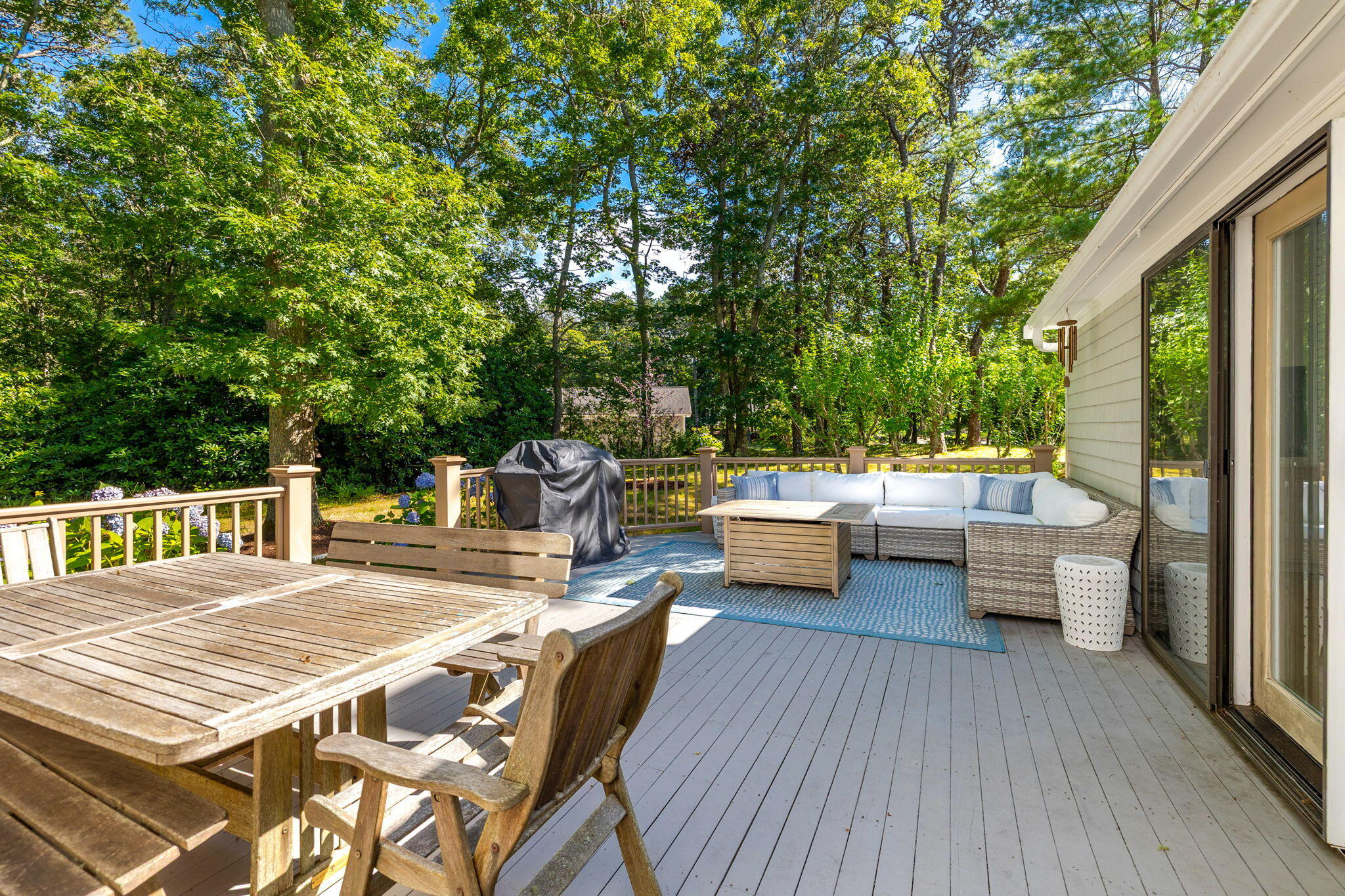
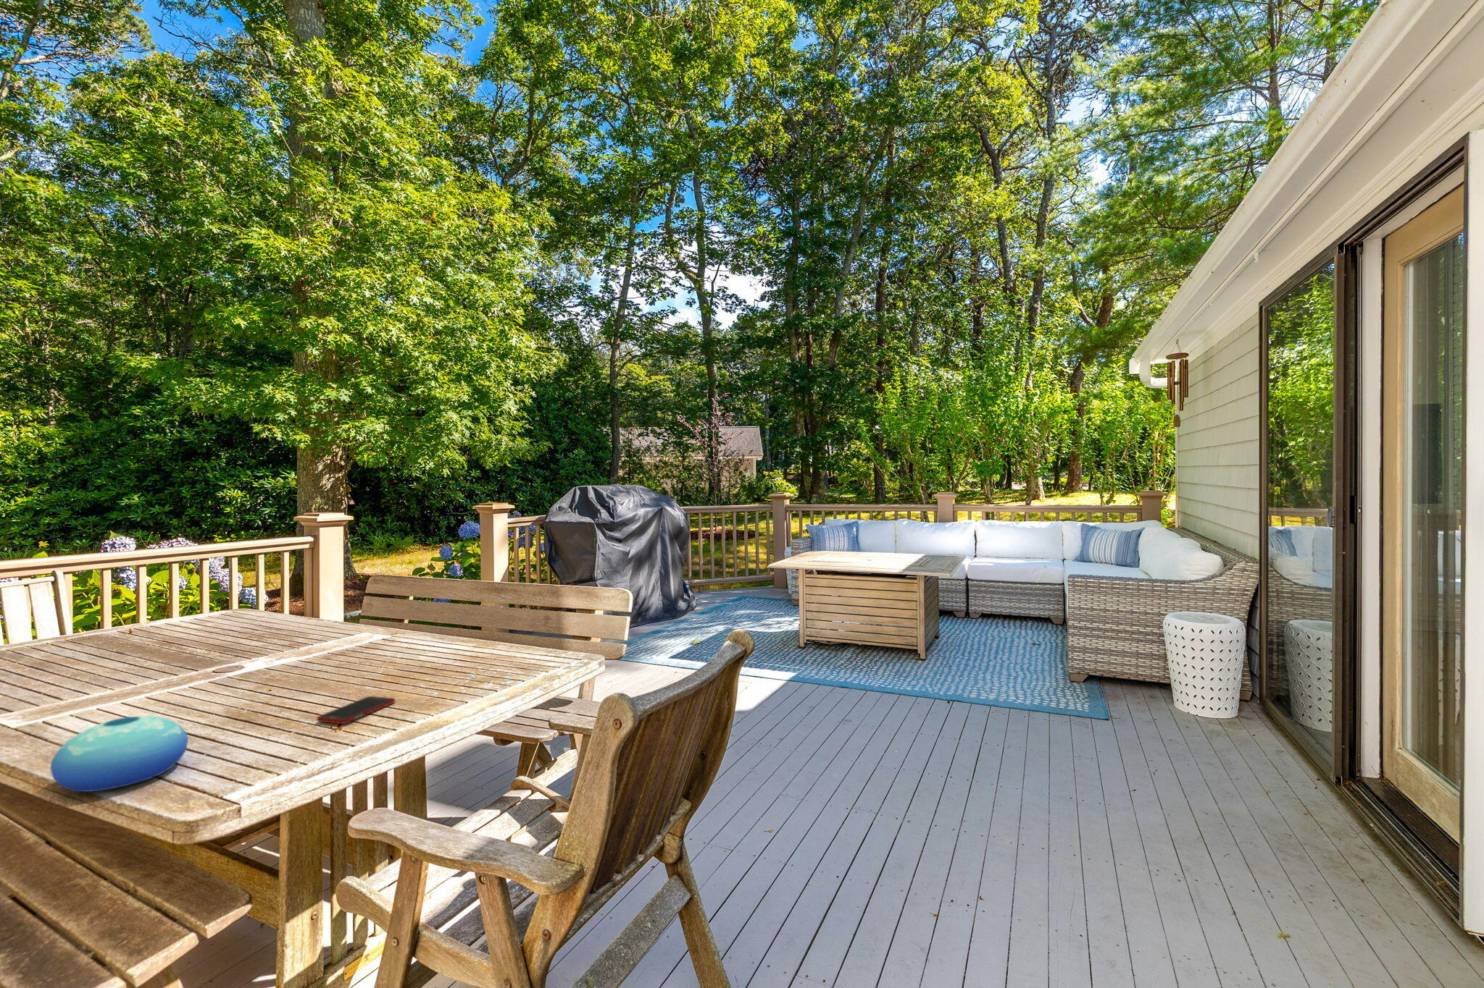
+ cell phone (357, 709)
+ bowl (122, 748)
